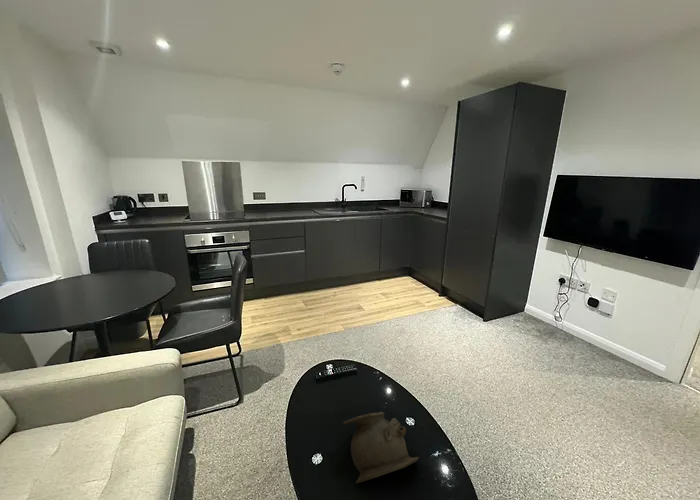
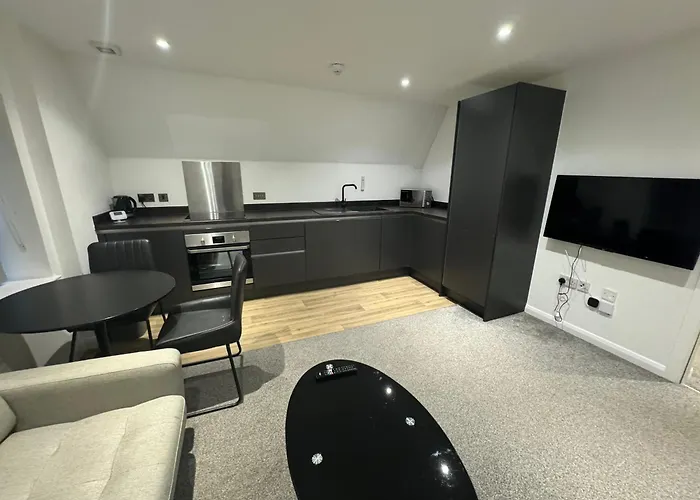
- decorative bowl (380, 436)
